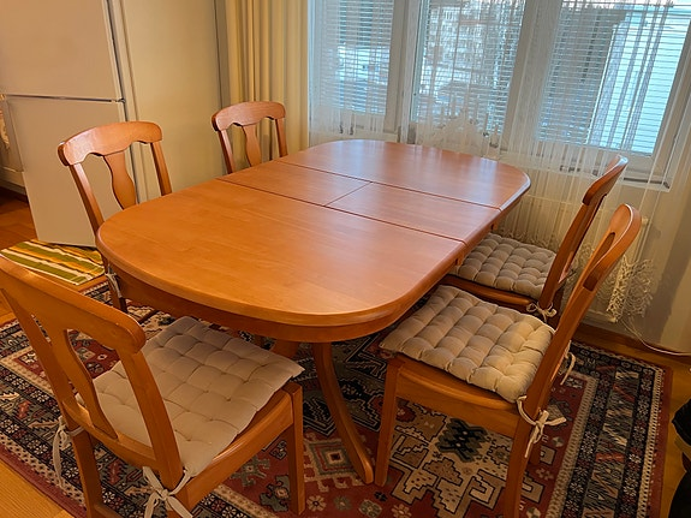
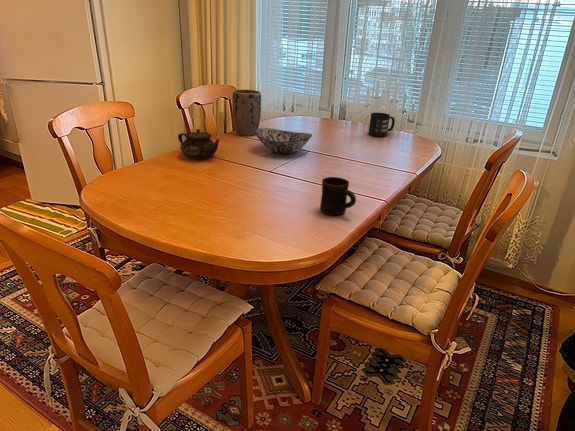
+ plant pot (246, 112)
+ mug (339, 198)
+ mug (382, 124)
+ teapot (198, 142)
+ decorative bowl (282, 141)
